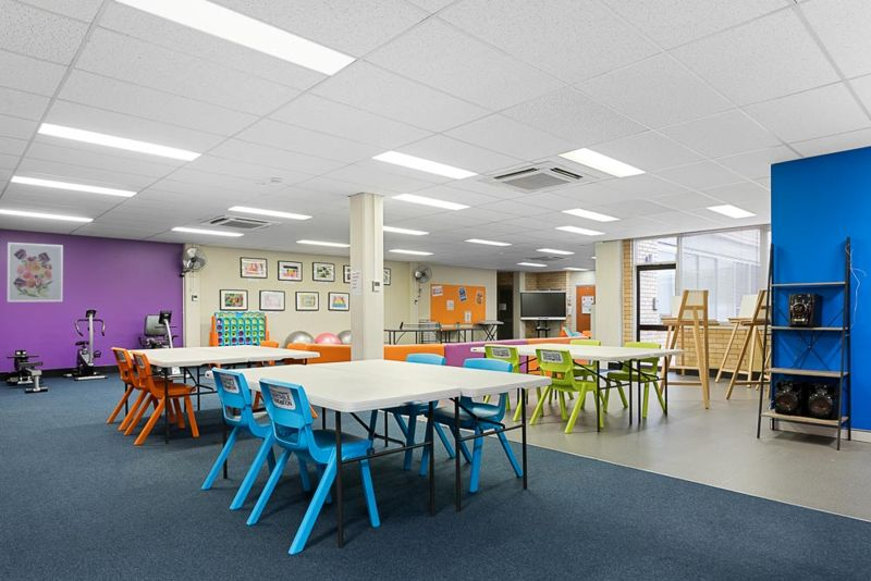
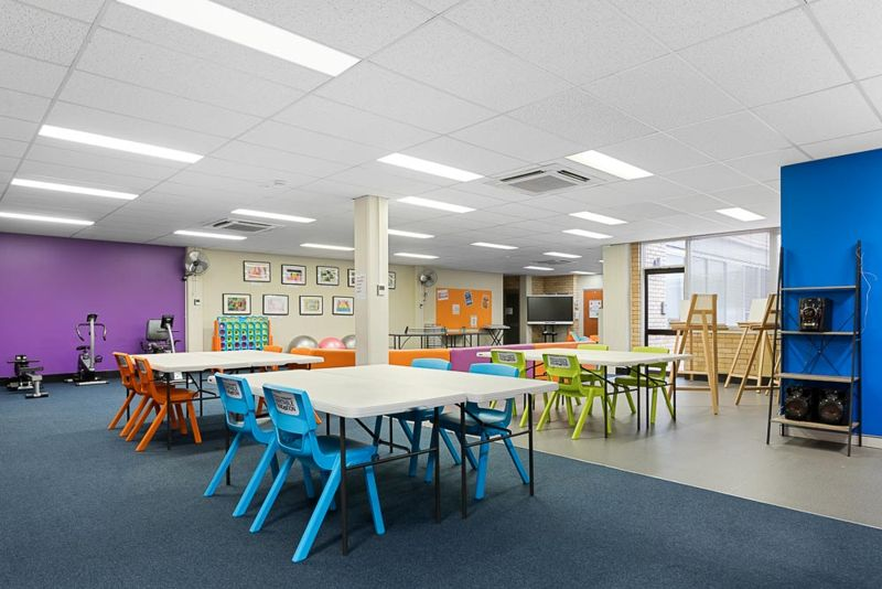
- wall art (35, 272)
